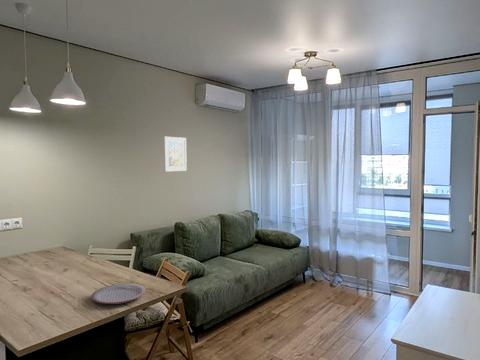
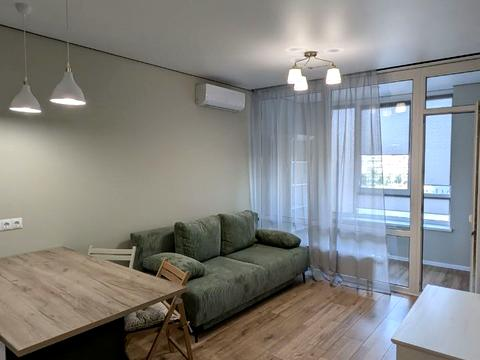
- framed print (175, 154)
- plate (119, 294)
